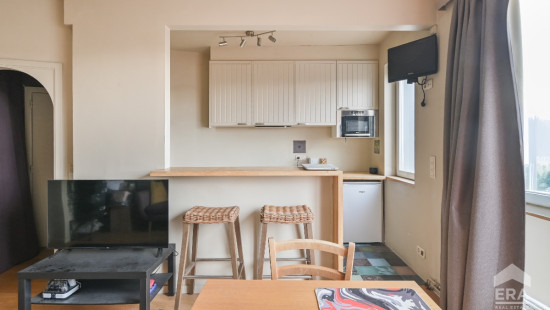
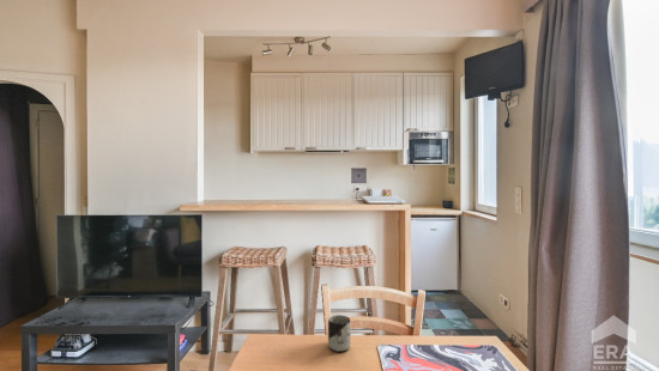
+ cup (339, 334)
